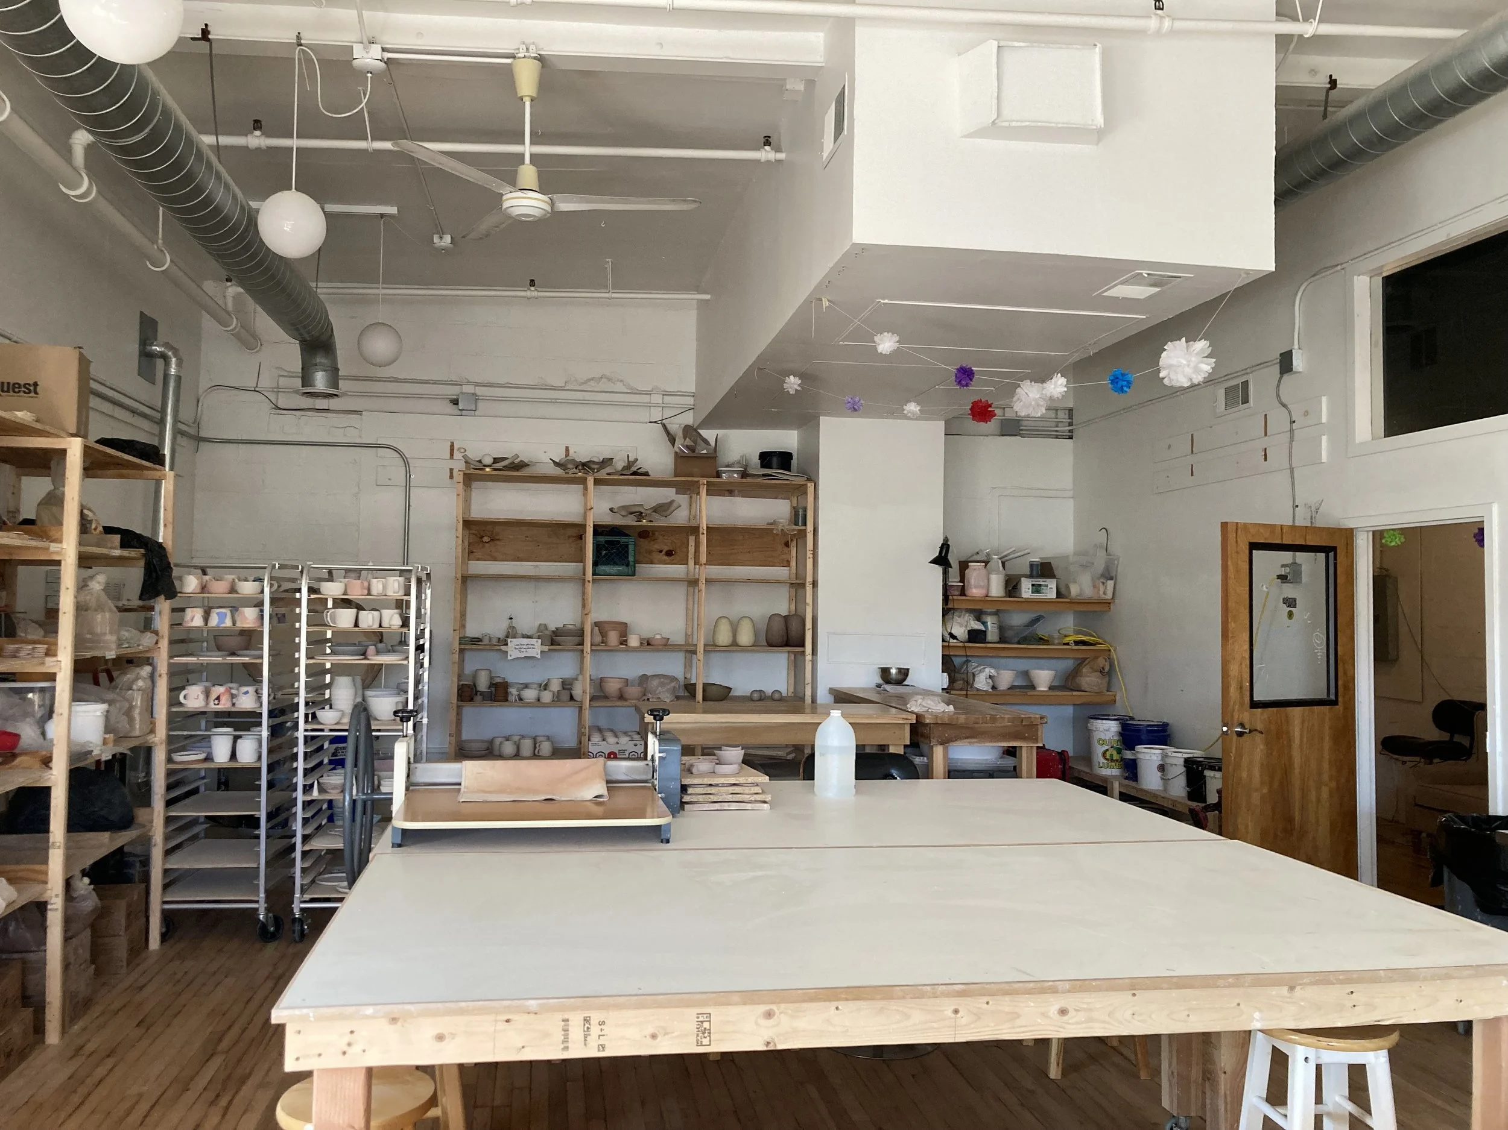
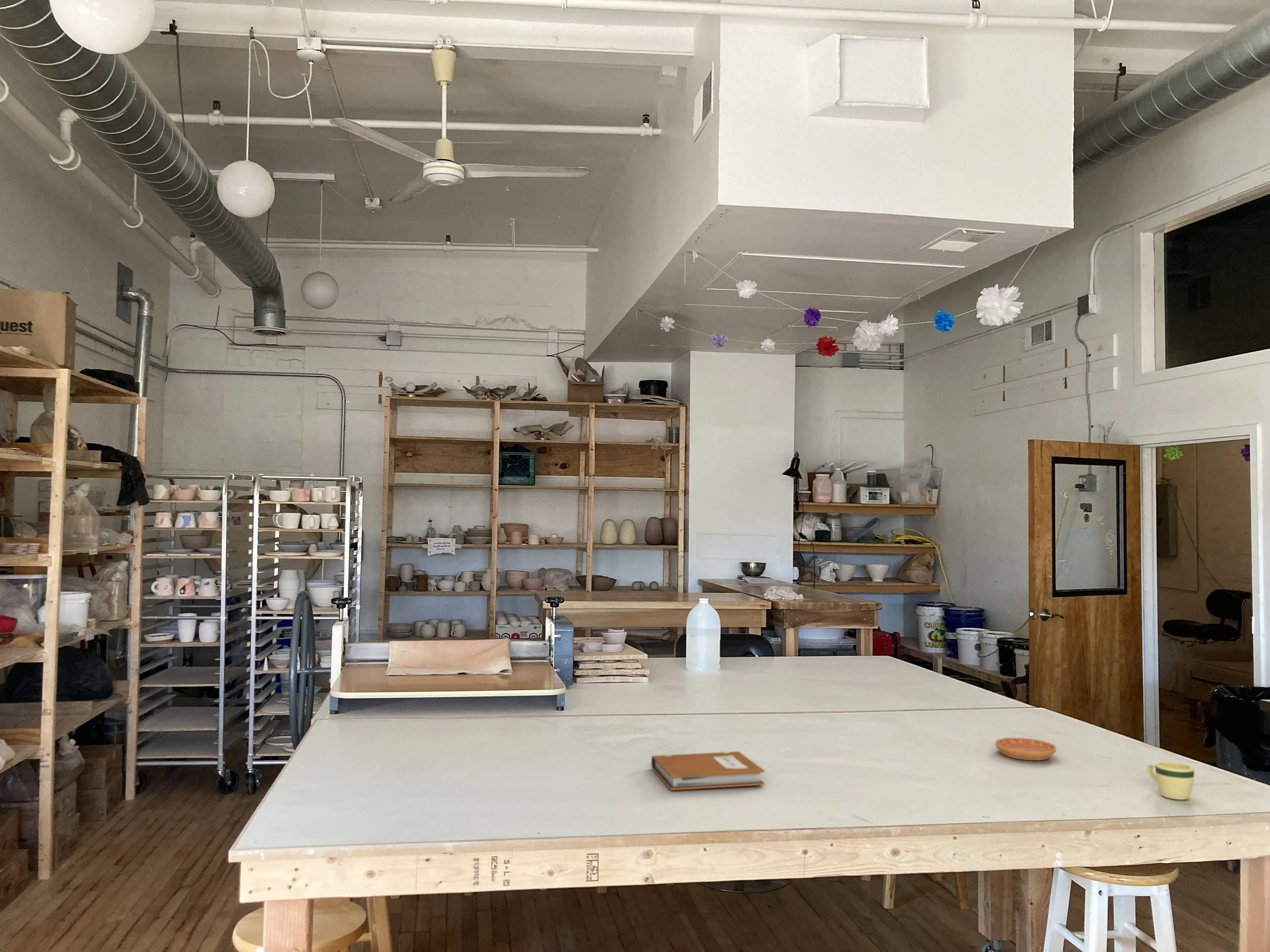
+ saucer (1025, 749)
+ notebook (708, 769)
+ mug (1168, 778)
